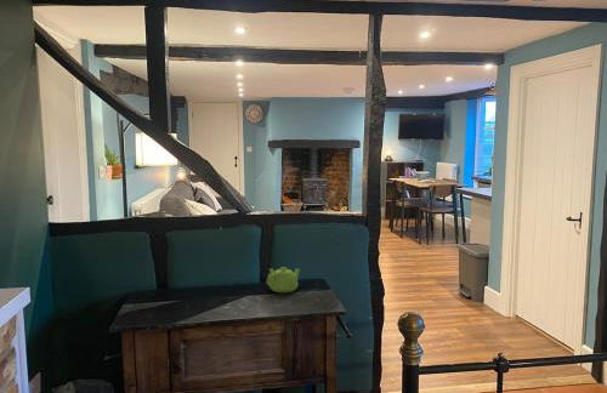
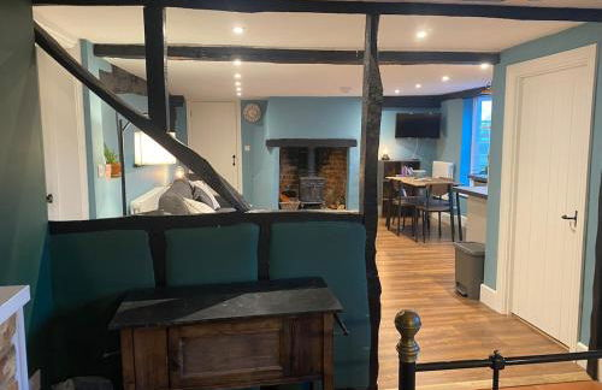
- teapot (283, 278)
